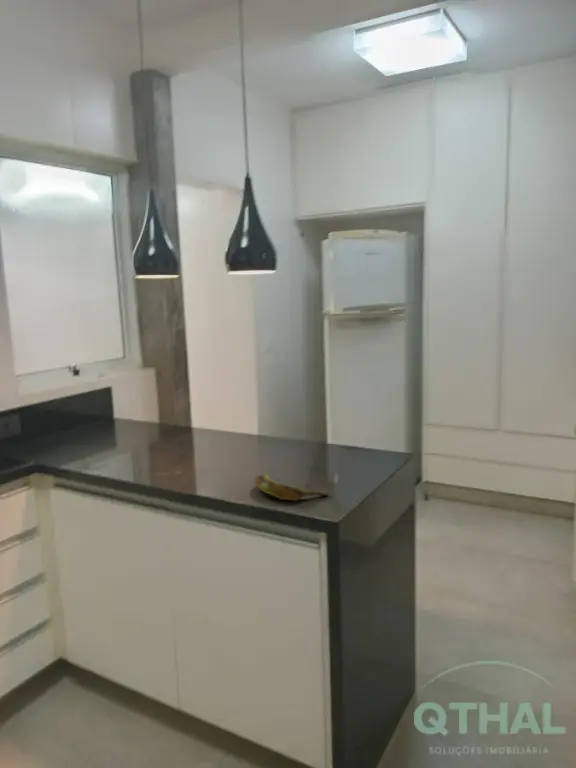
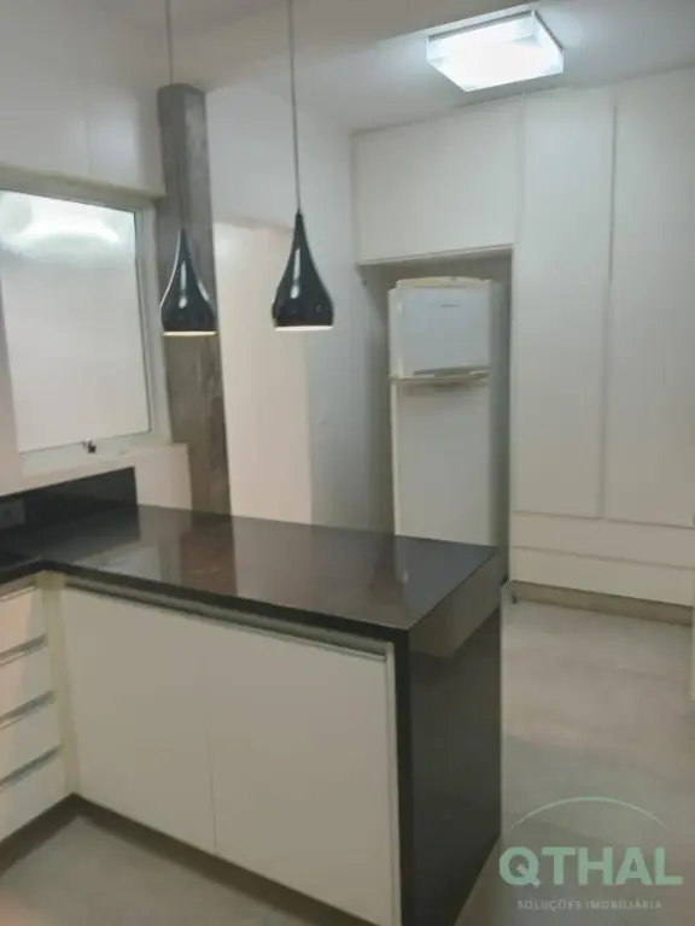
- banana (288, 485)
